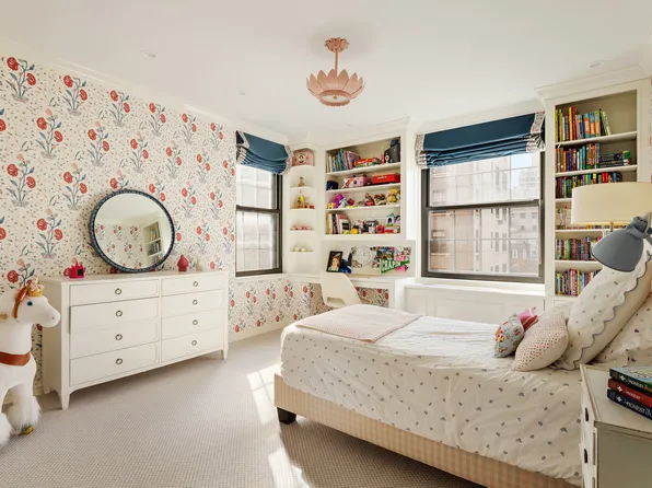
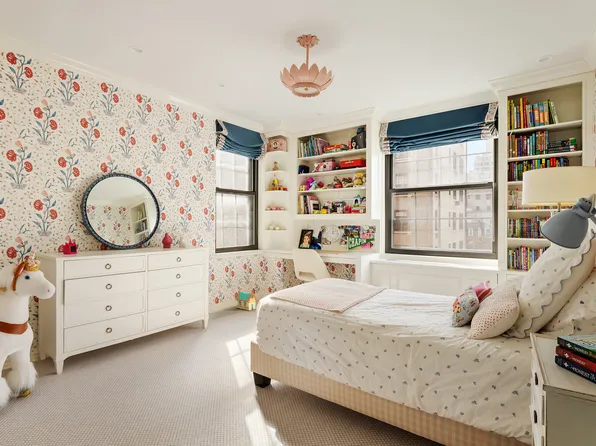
+ toy house (246, 299)
